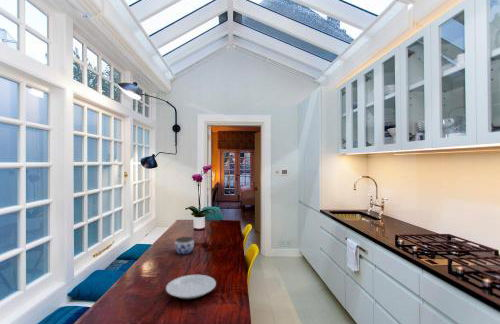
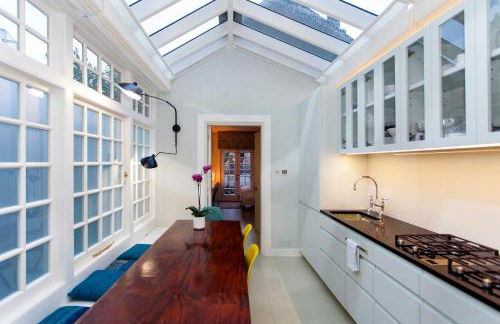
- plate (191, 288)
- jar (184, 245)
